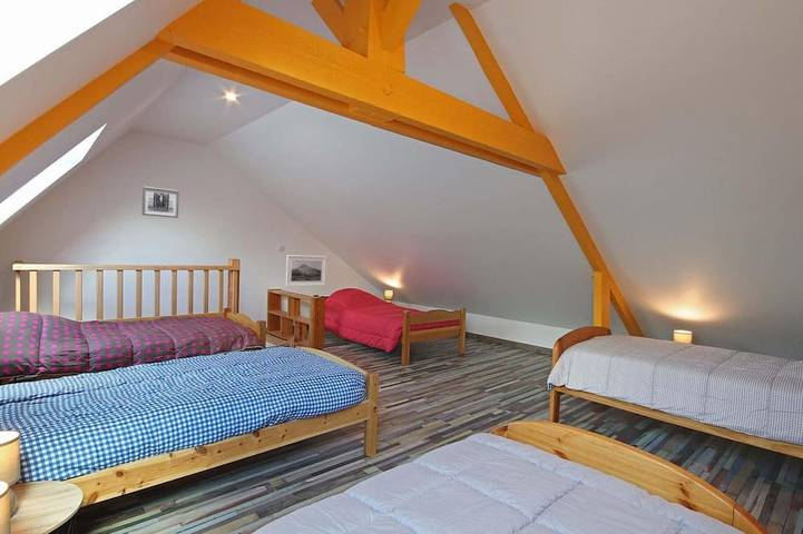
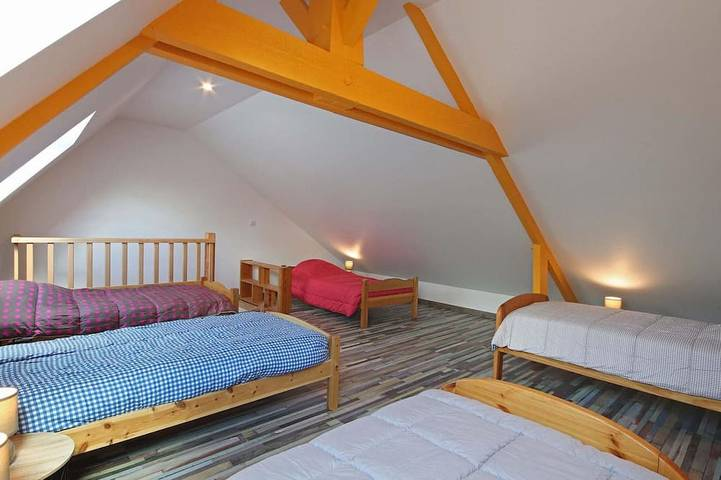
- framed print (306, 270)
- wall art (160, 202)
